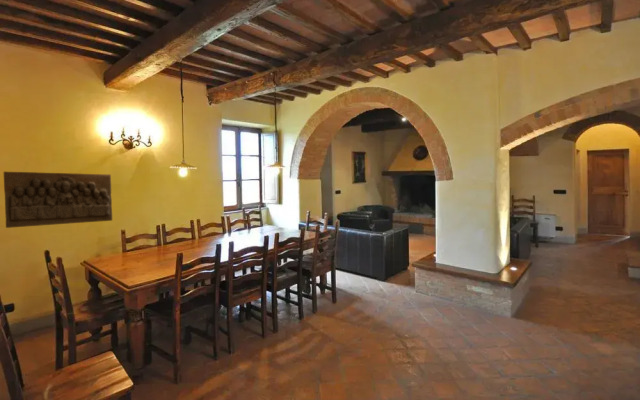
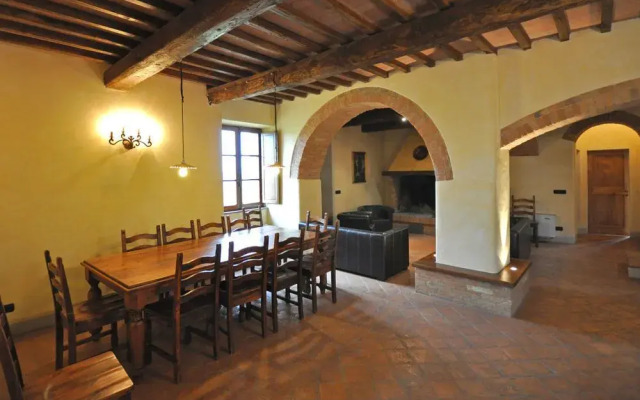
- relief panel (64, 198)
